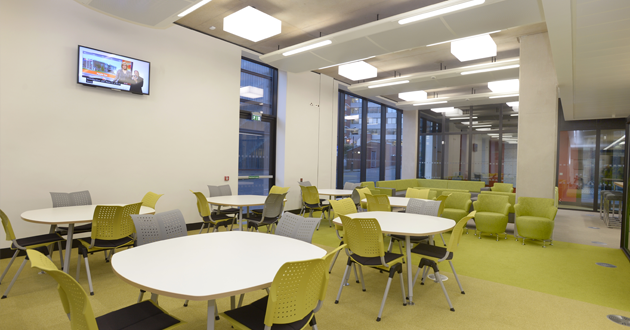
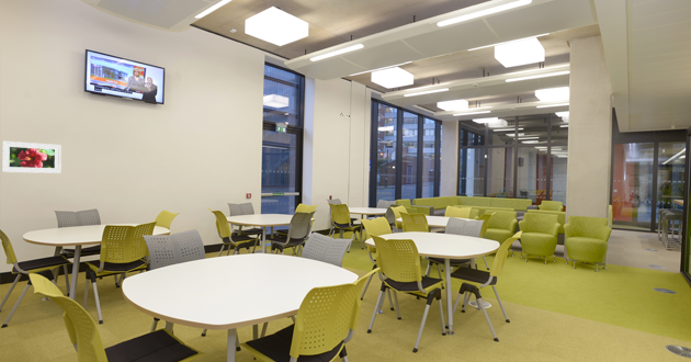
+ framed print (33, 157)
